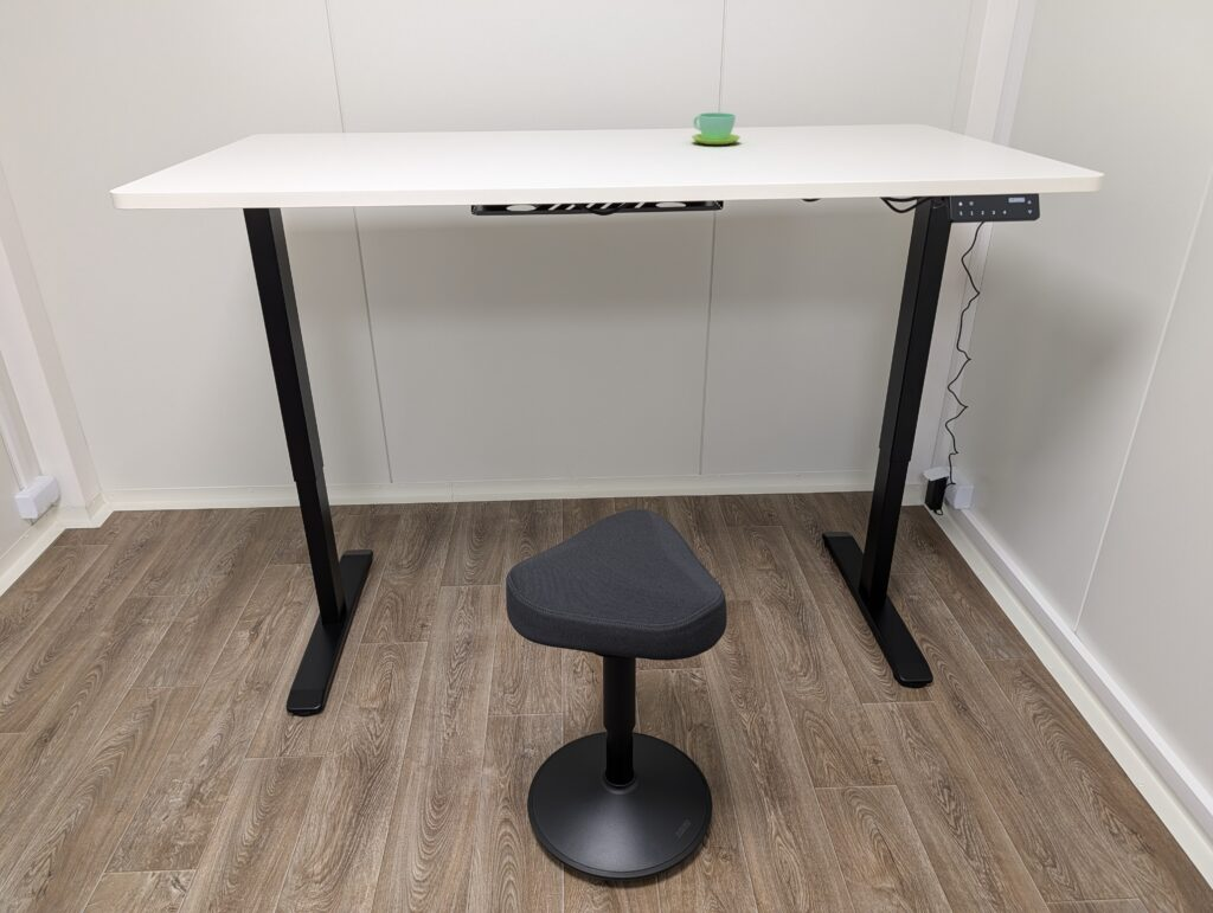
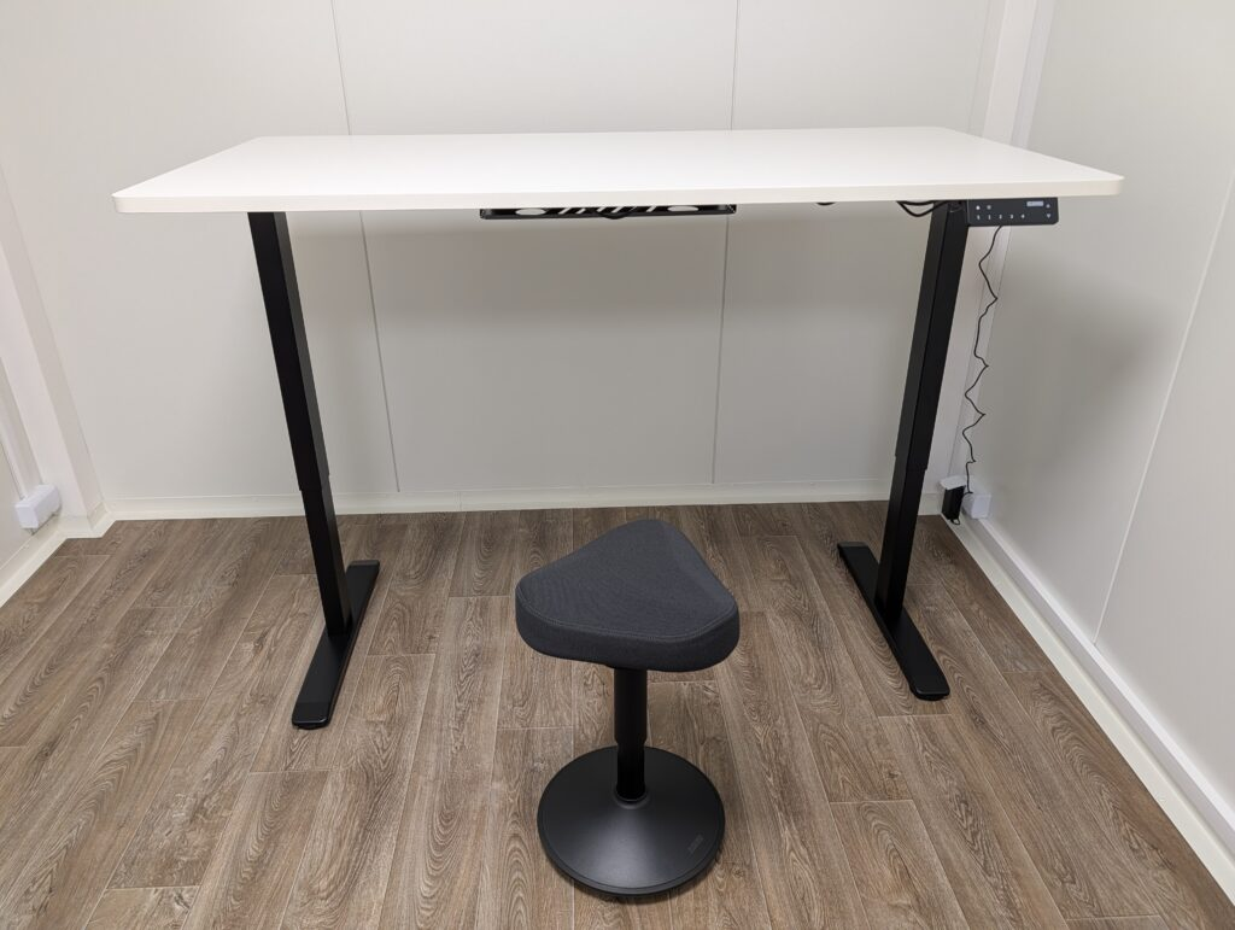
- cup (715, 128)
